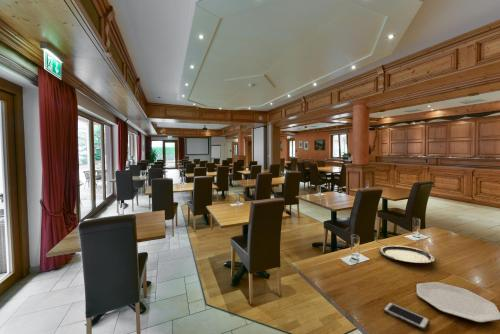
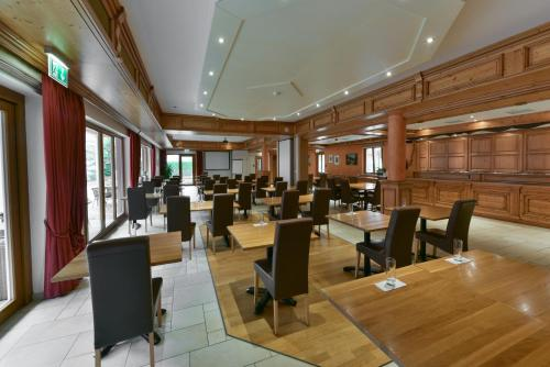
- plate (454, 300)
- plate (405, 254)
- cell phone (405, 315)
